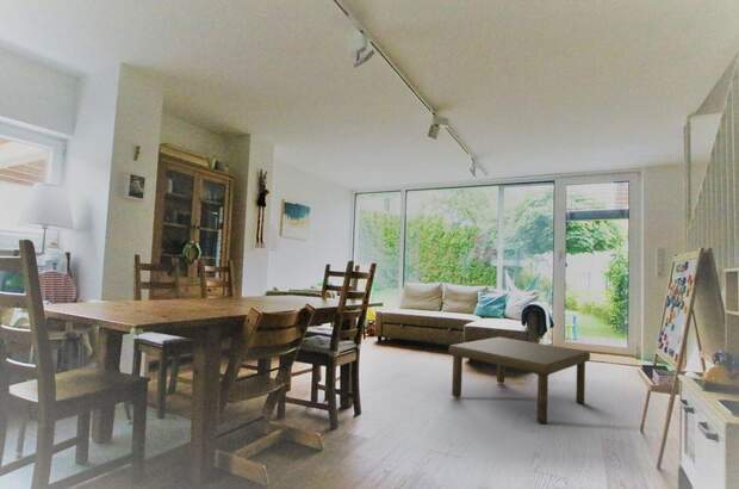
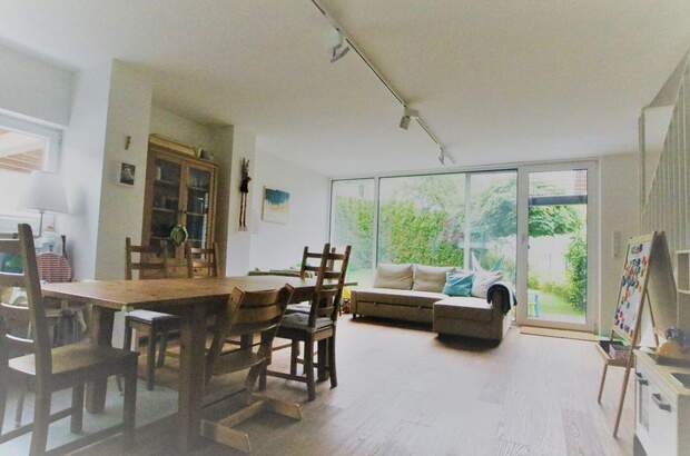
- coffee table (518, 369)
